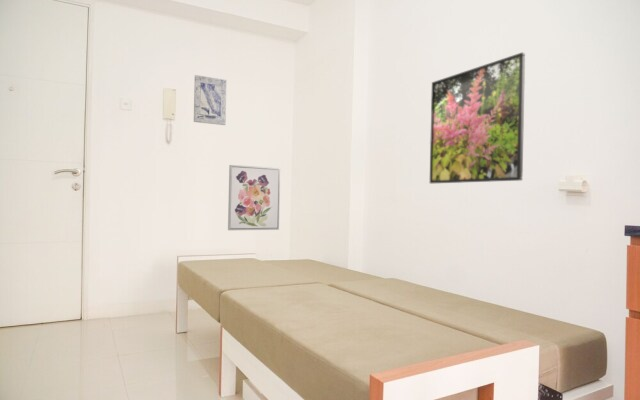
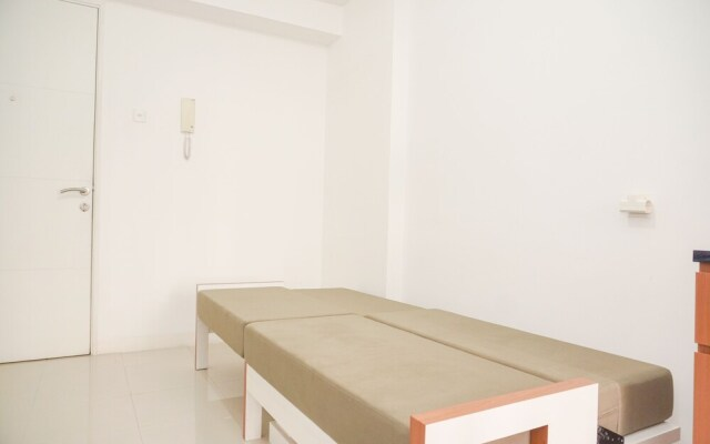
- wall art (254, 198)
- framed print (471, 125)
- wall art (210, 100)
